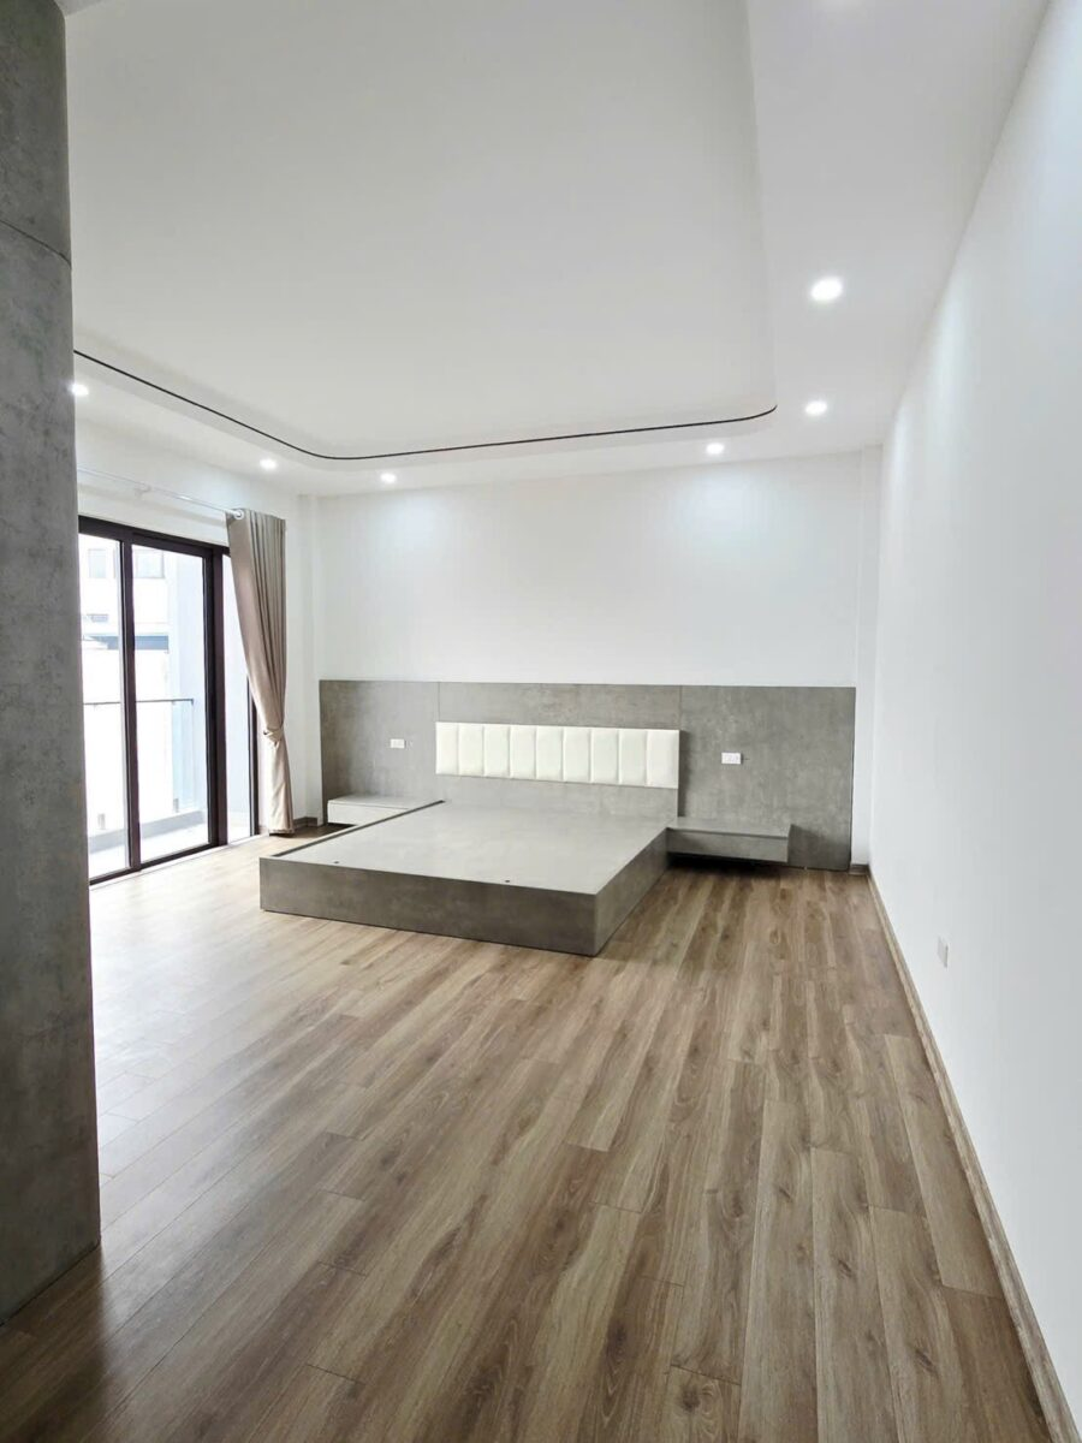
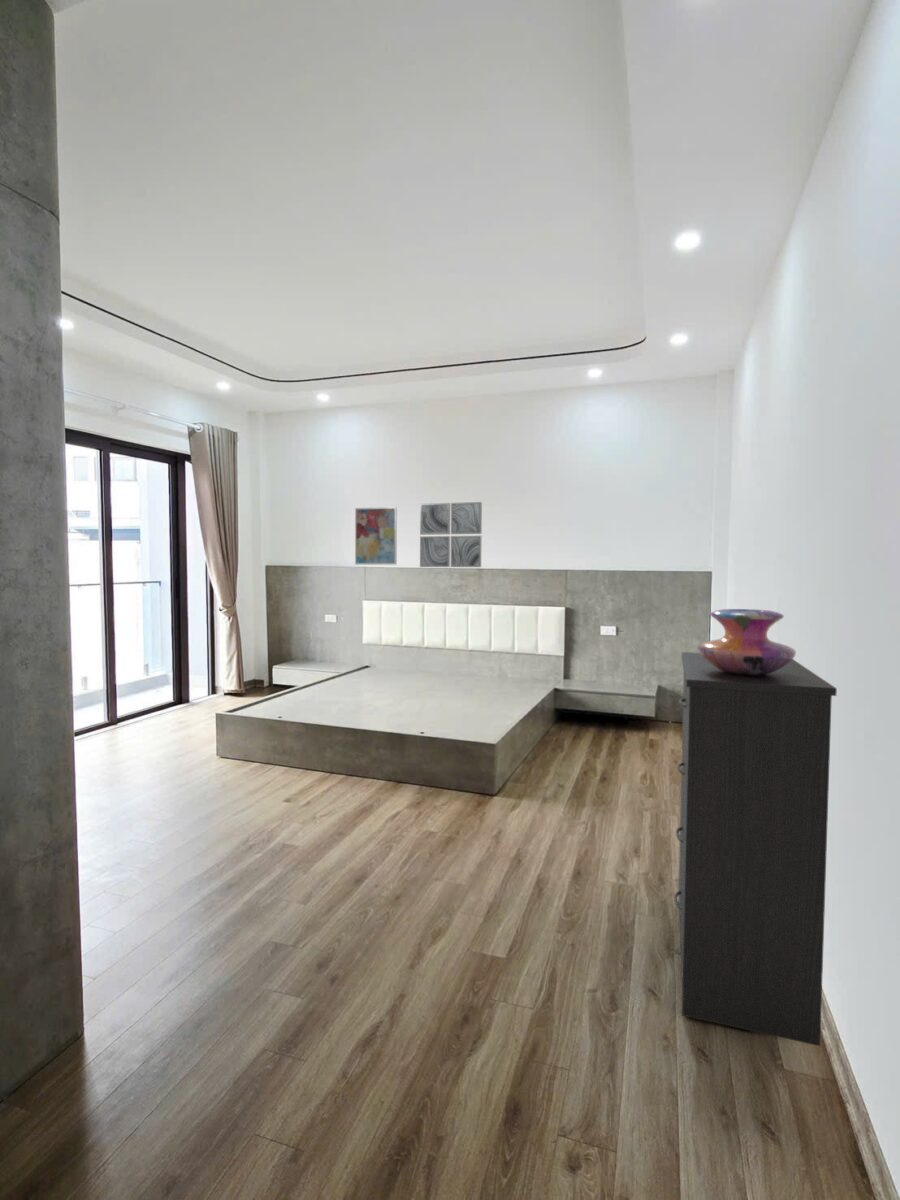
+ wall art (375, 536)
+ wall art (449, 536)
+ dresser (738, 815)
+ decorative vase (745, 640)
